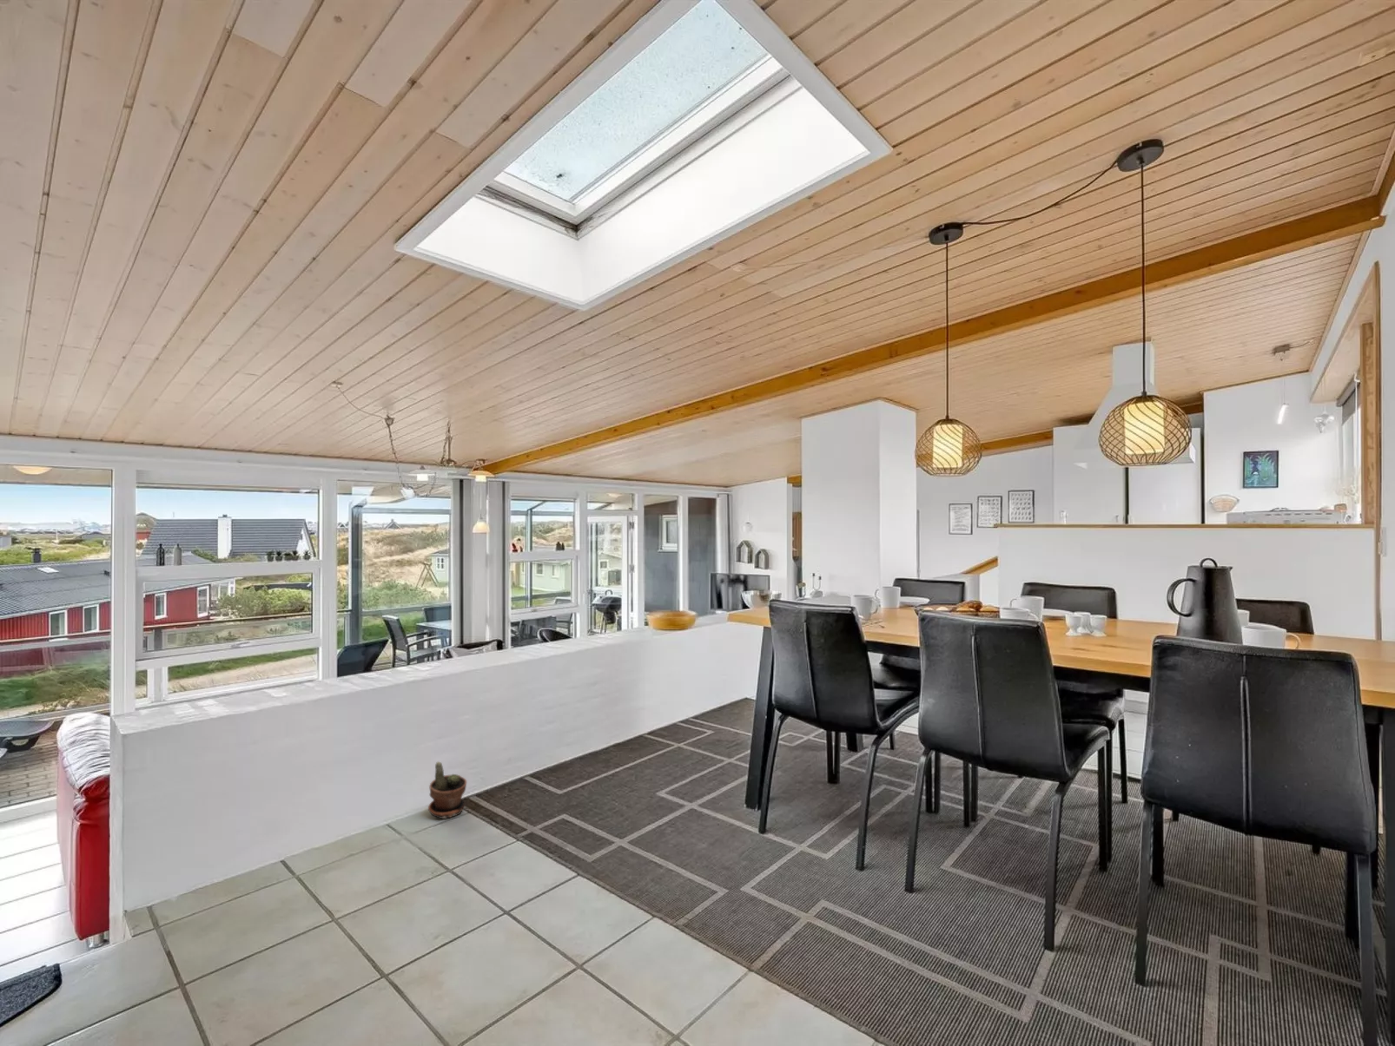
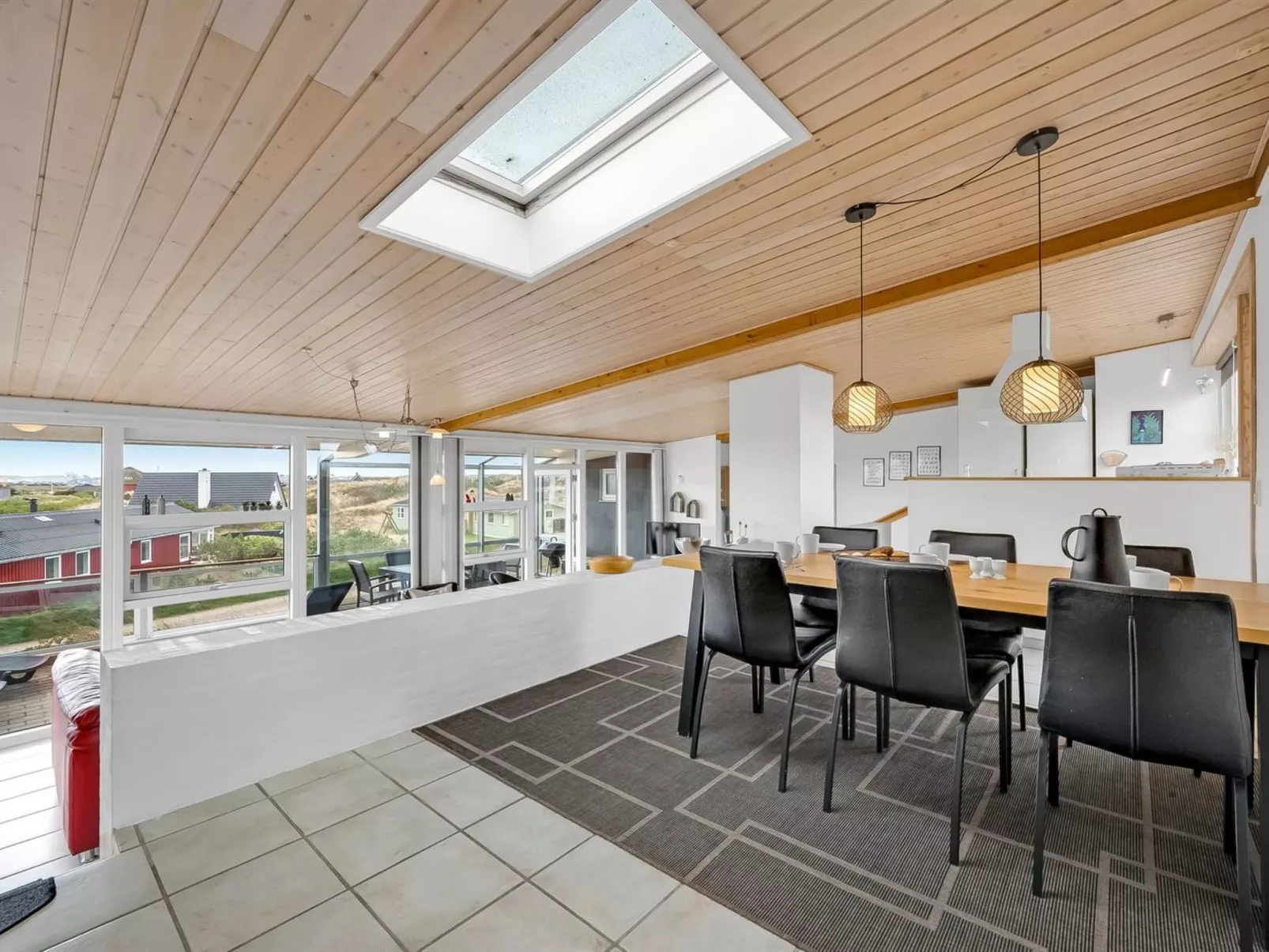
- potted plant (447, 785)
